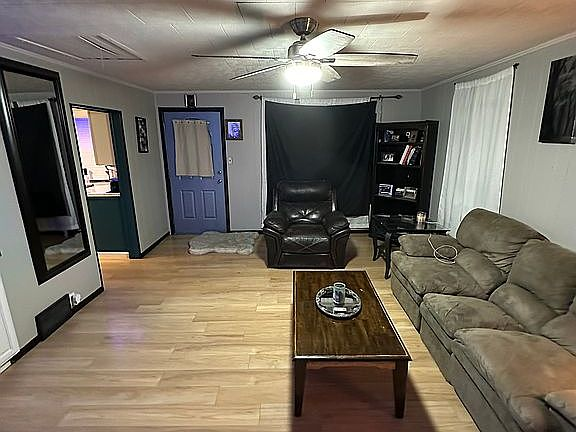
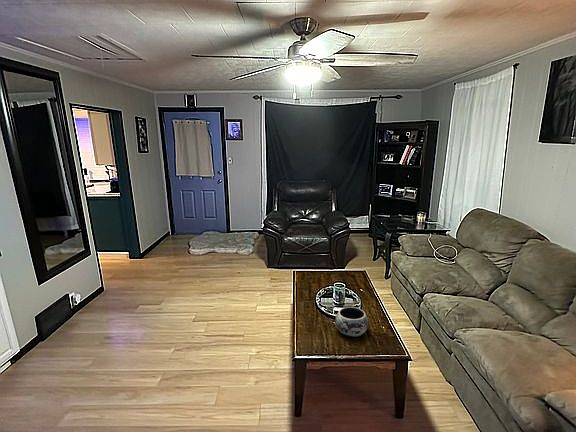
+ decorative bowl (351, 321)
